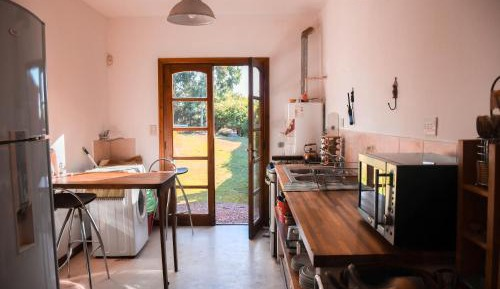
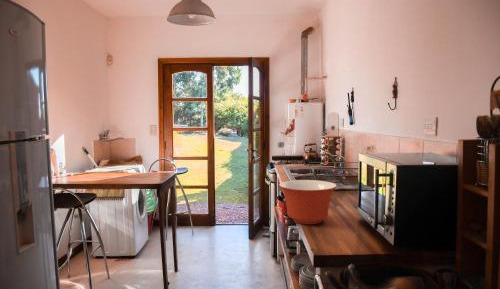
+ mixing bowl (307, 202)
